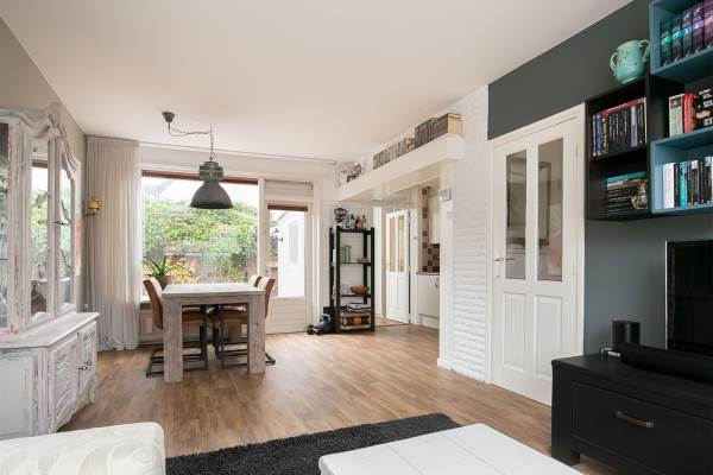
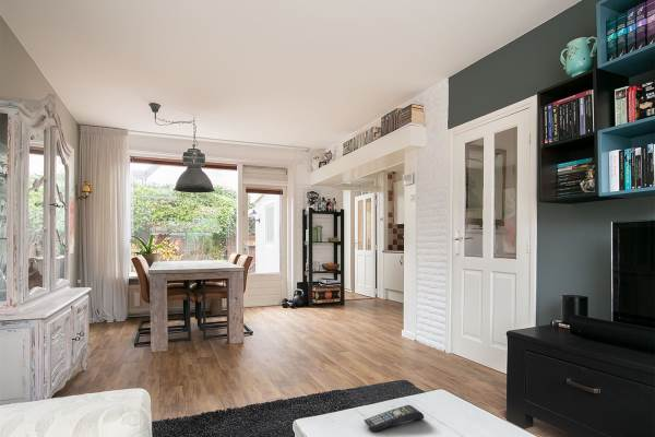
+ remote control (394, 417)
